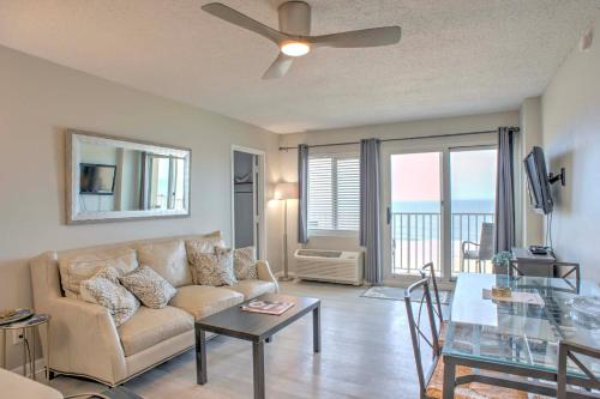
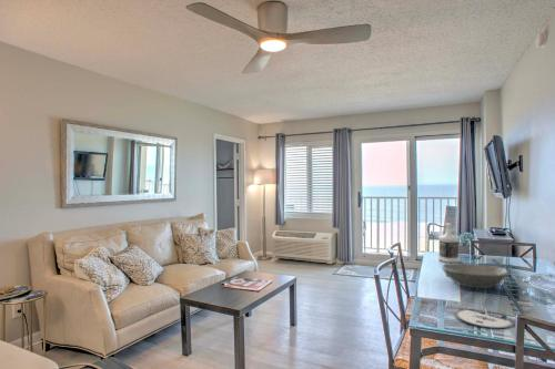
+ bottle (448, 242)
+ plate (483, 317)
+ bowl (473, 276)
